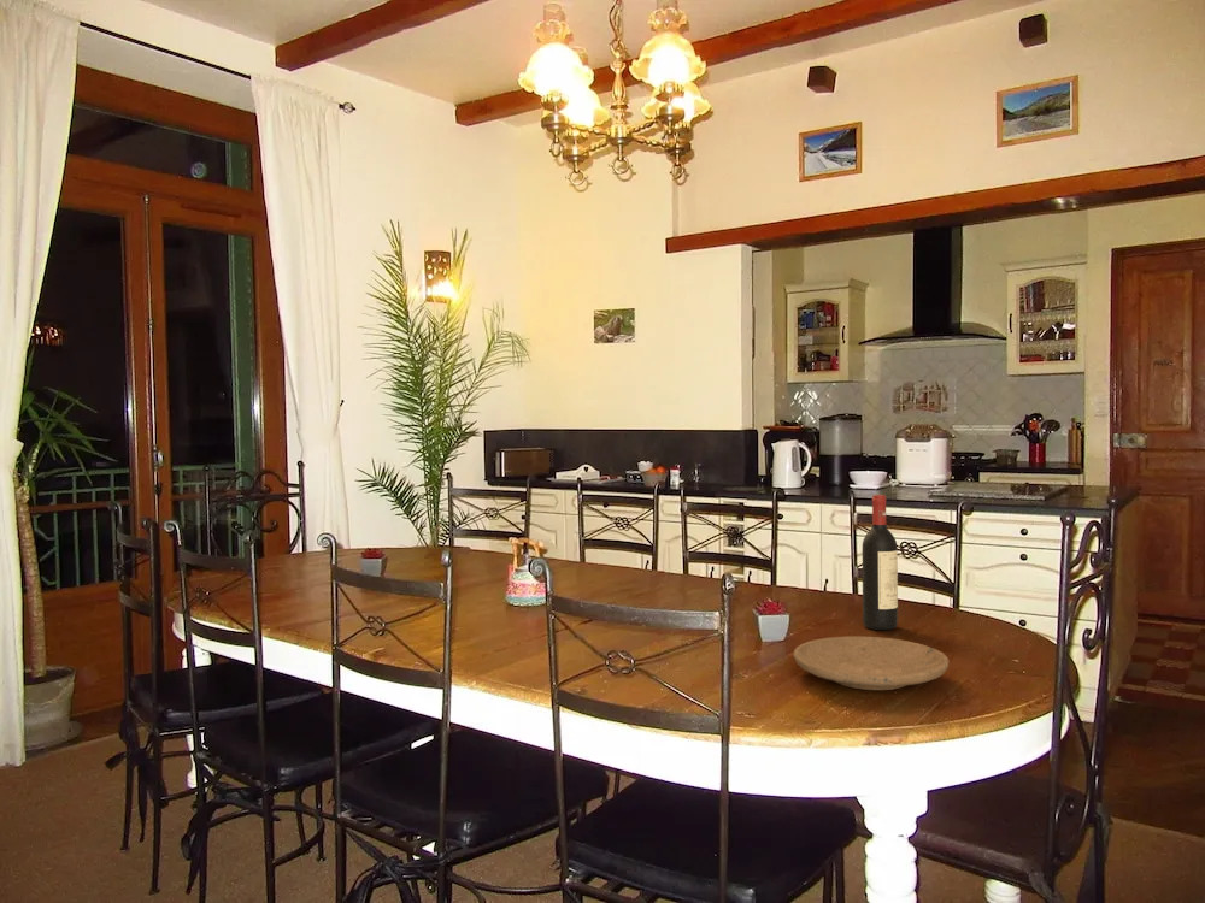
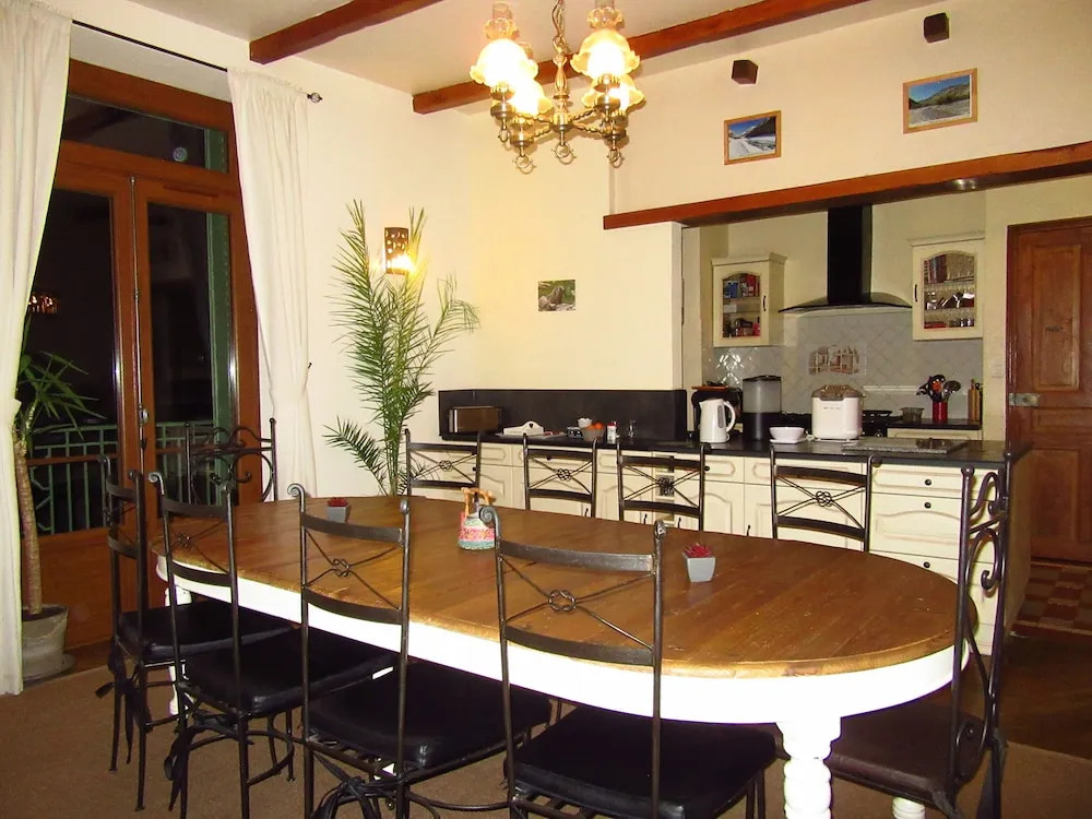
- plate (869, 666)
- wine bottle (880, 561)
